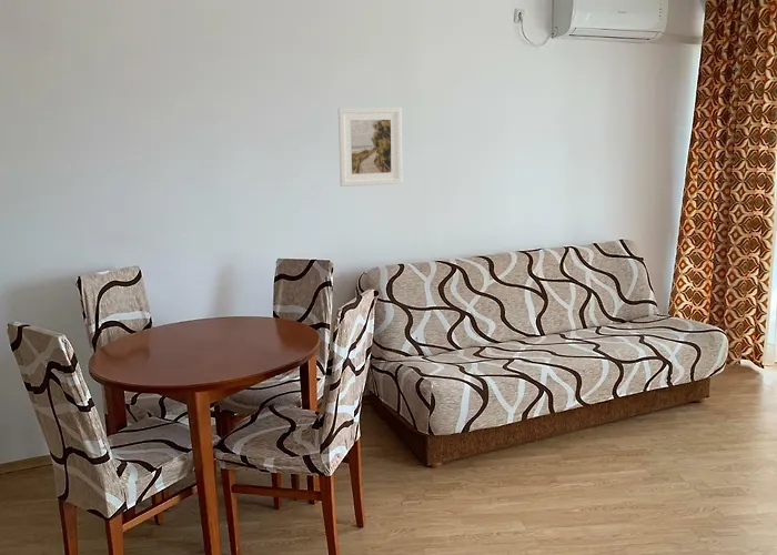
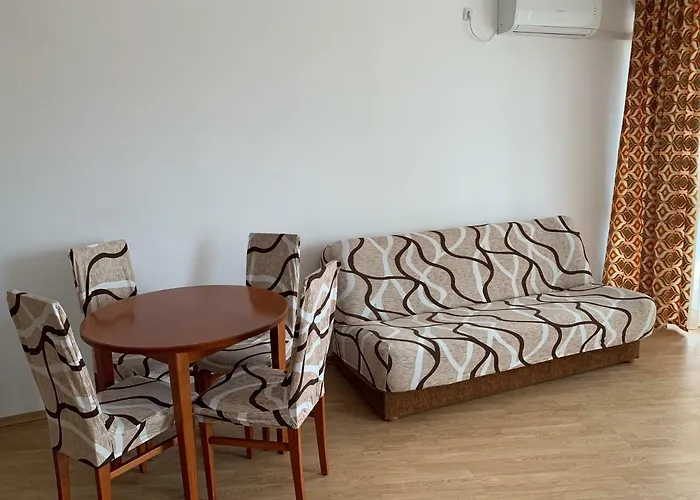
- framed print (371, 147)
